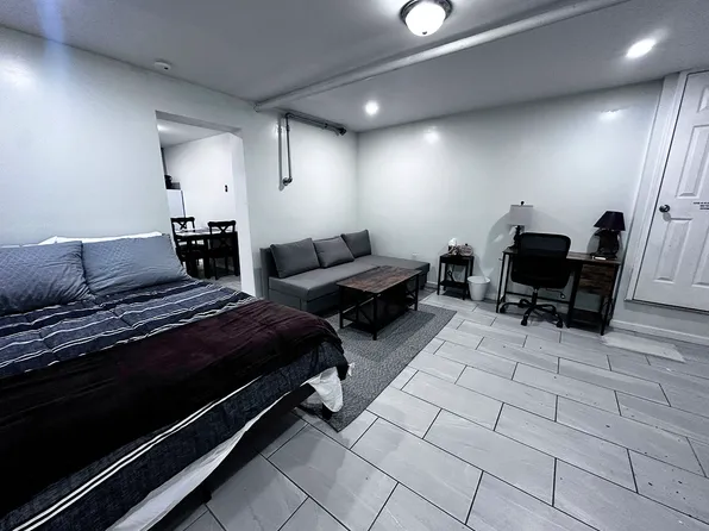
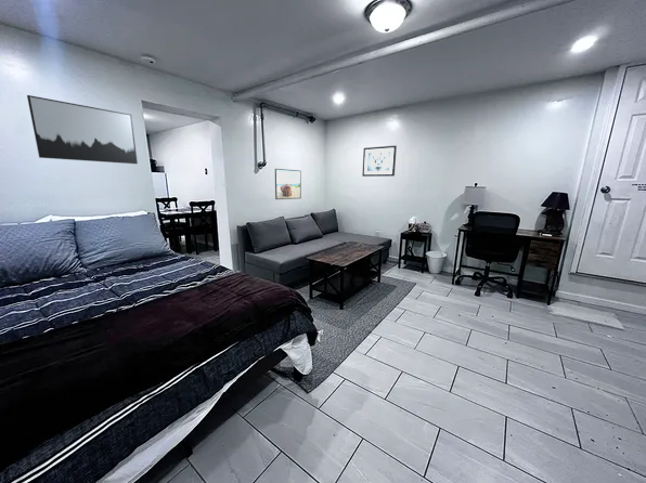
+ wall art (89, 133)
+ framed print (288, 184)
+ wall art (378, 161)
